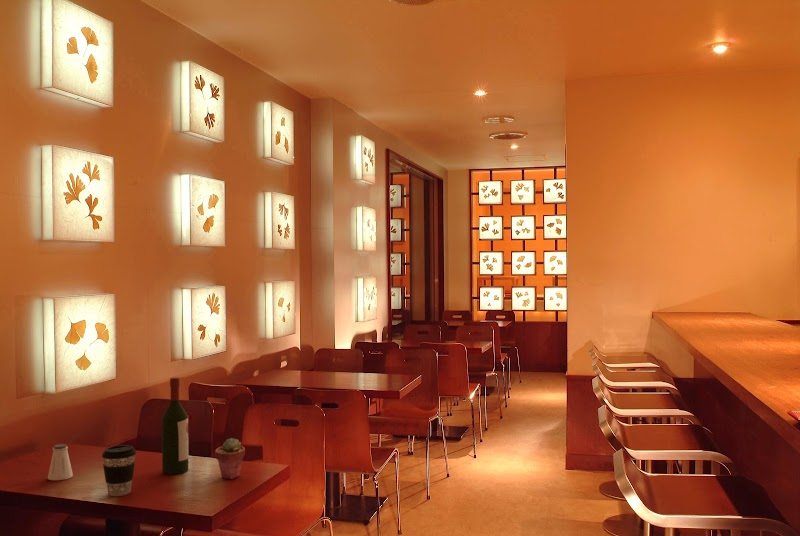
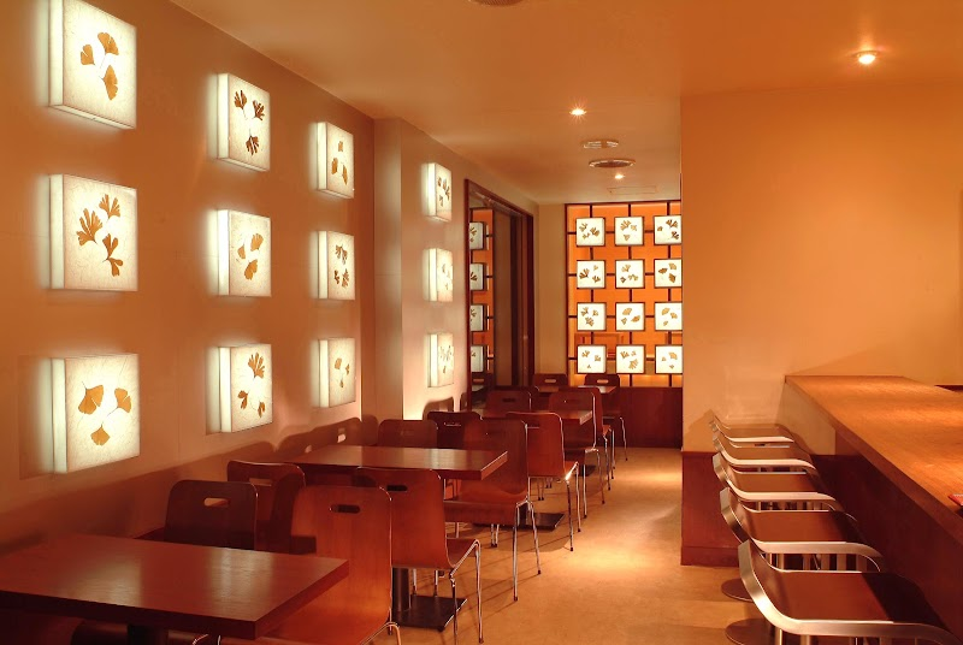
- potted succulent (230, 456)
- saltshaker (60, 461)
- wine bottle (175, 424)
- coffee cup (119, 470)
